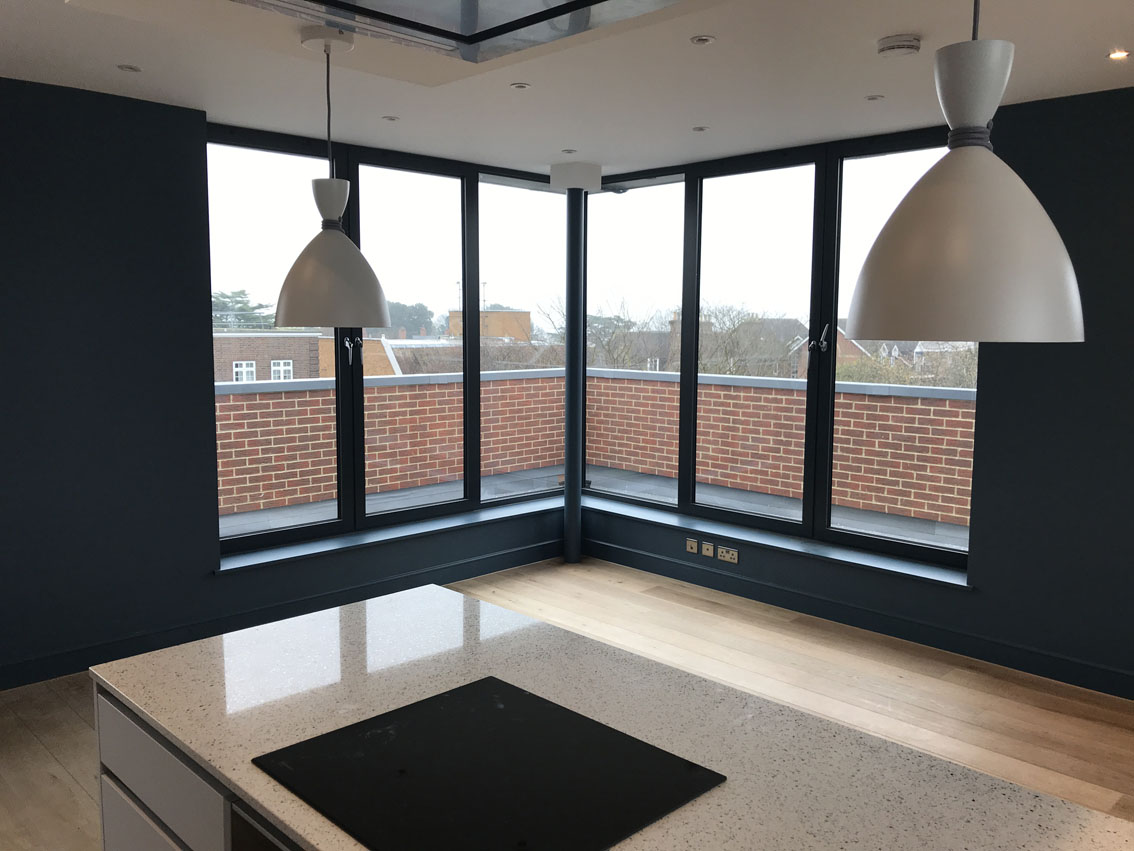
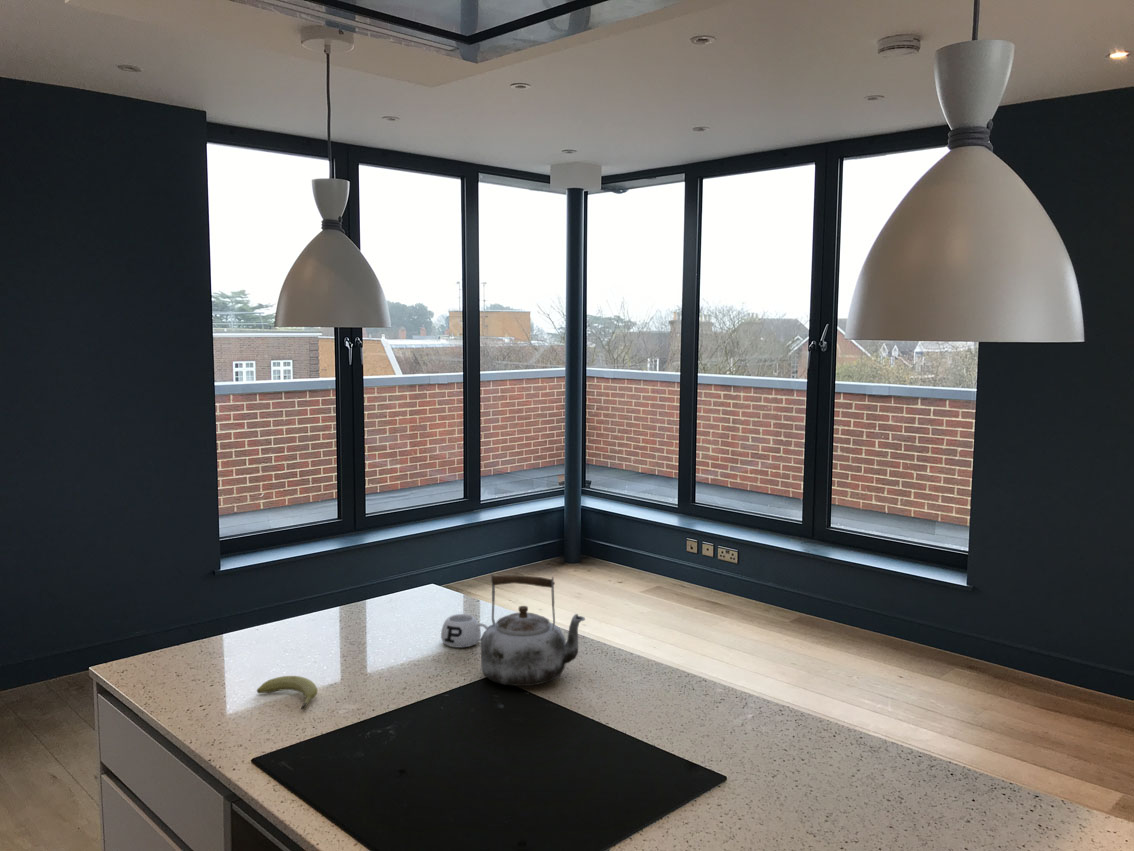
+ mug (466, 630)
+ fruit (292, 689)
+ kettle (533, 626)
